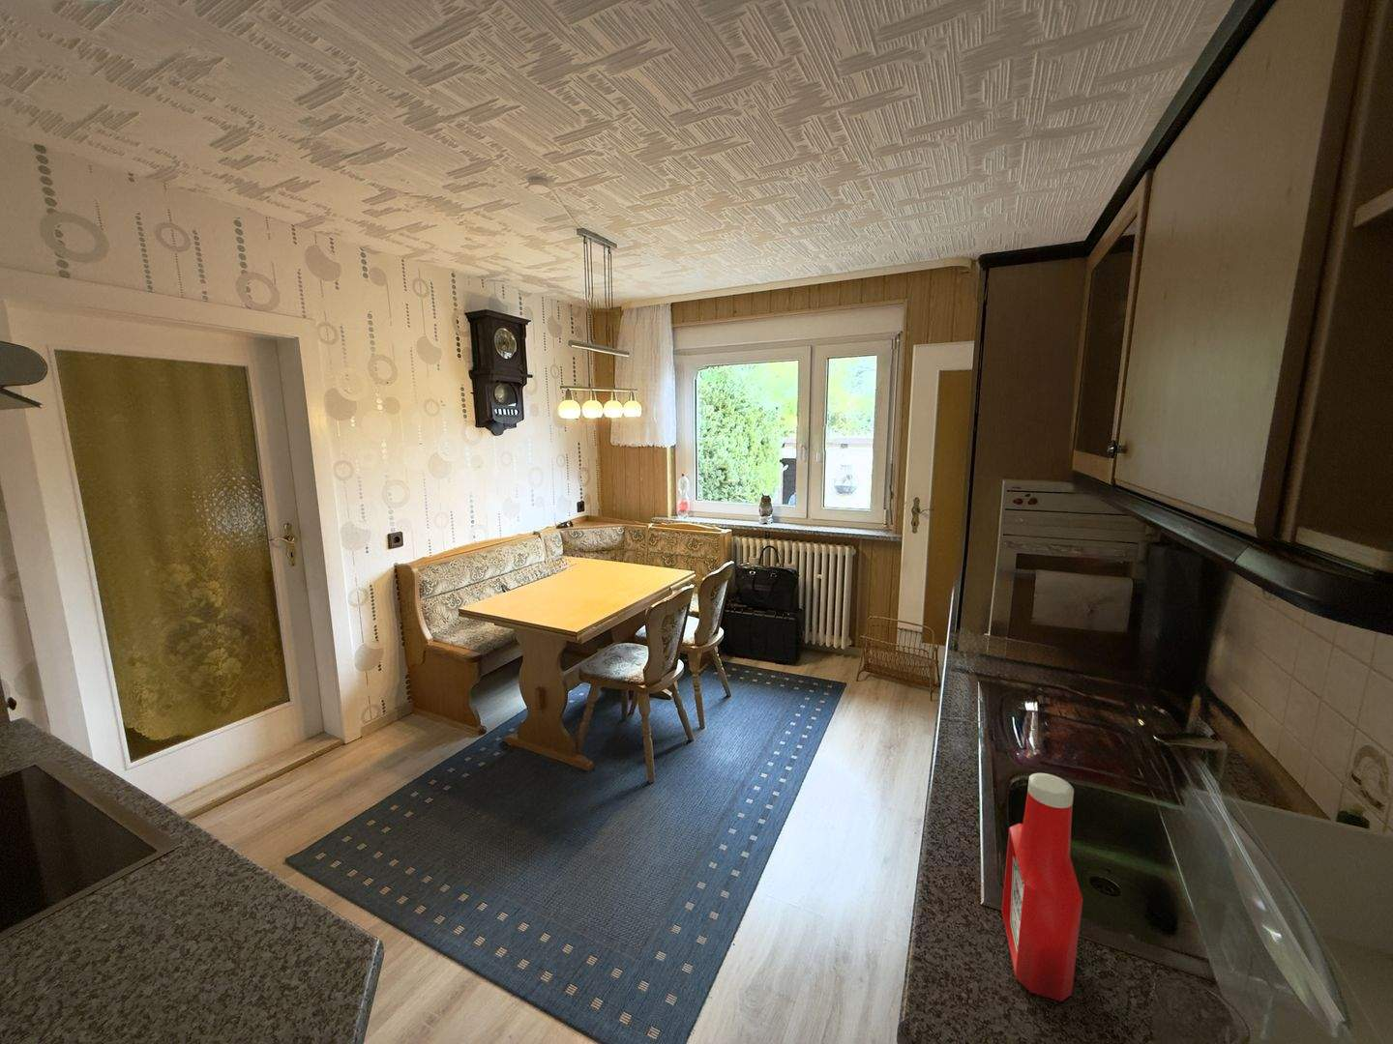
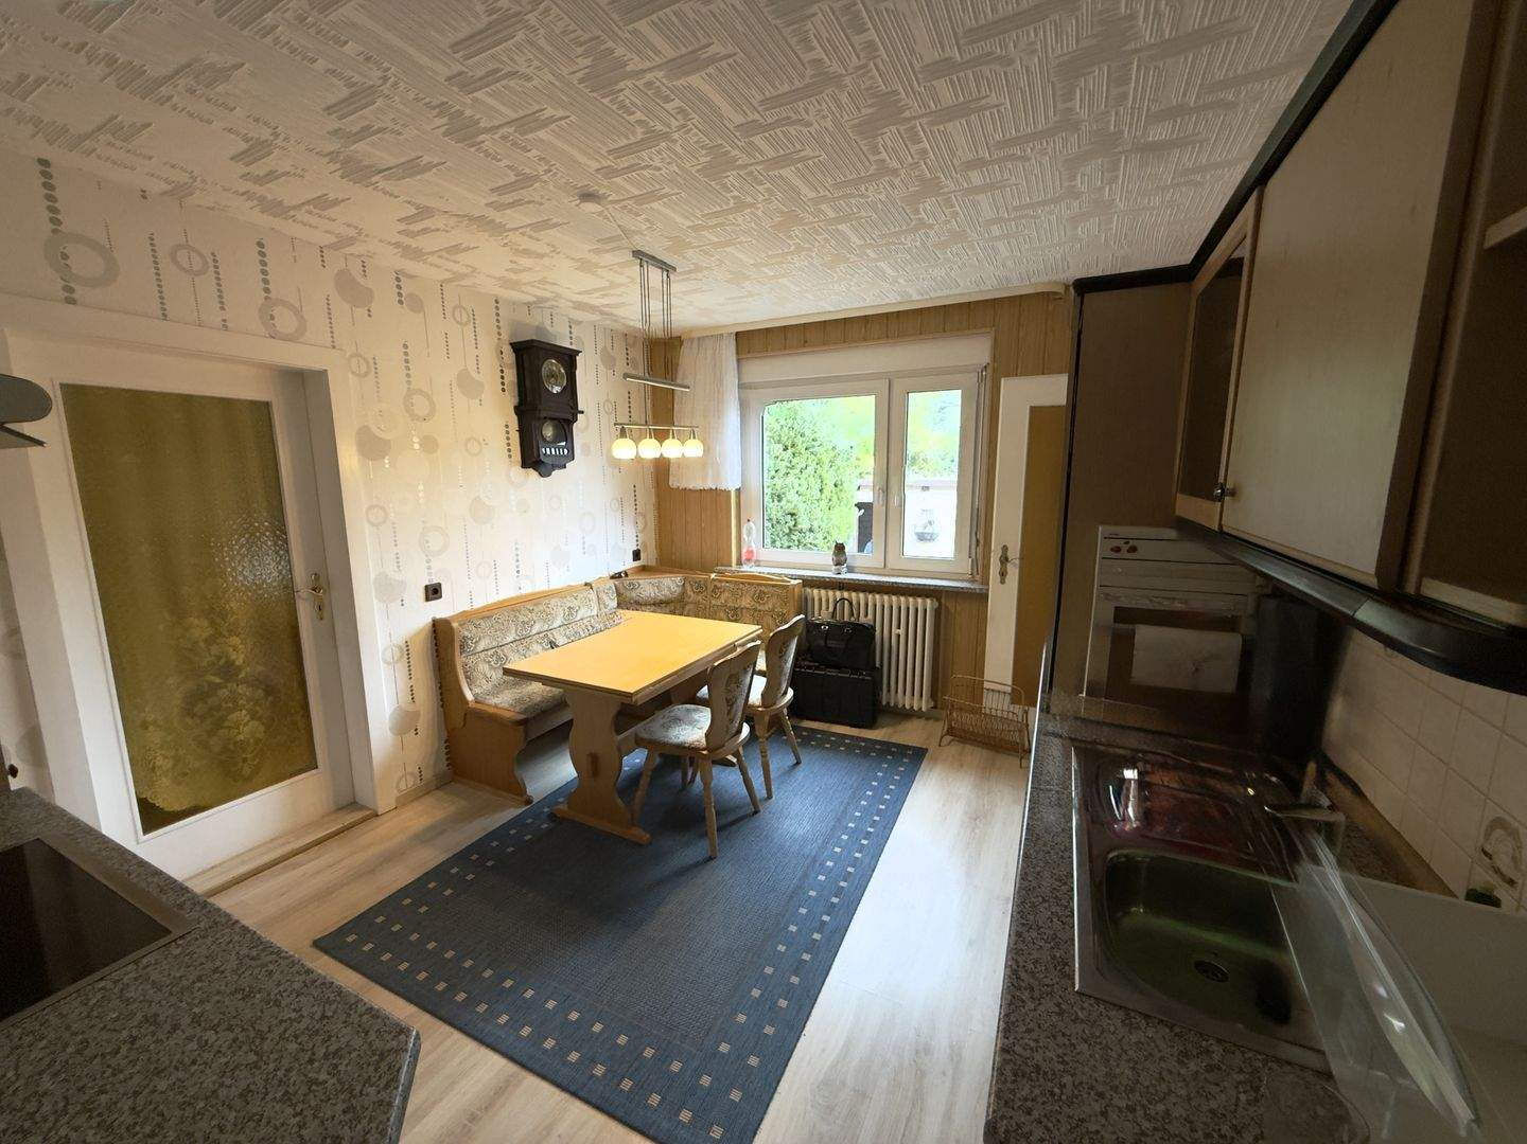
- soap bottle (1042, 869)
